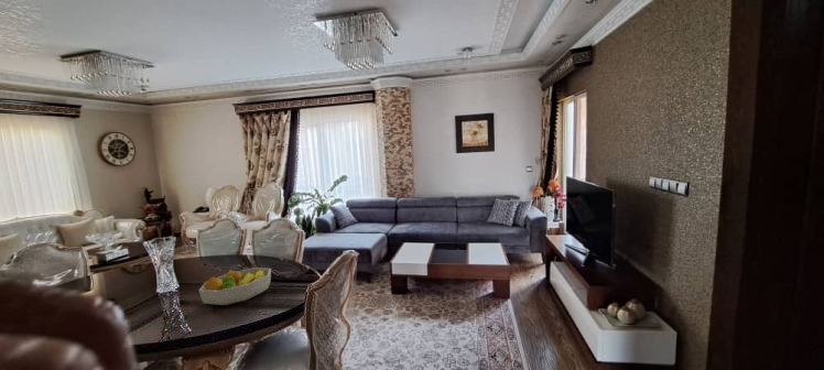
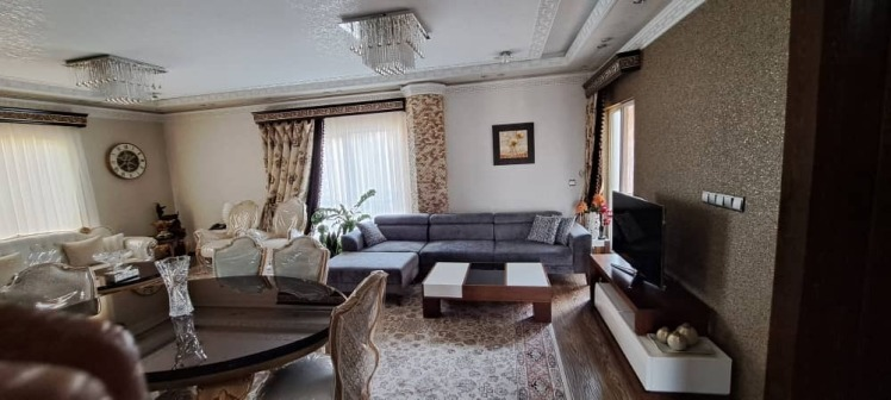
- fruit bowl (238, 283)
